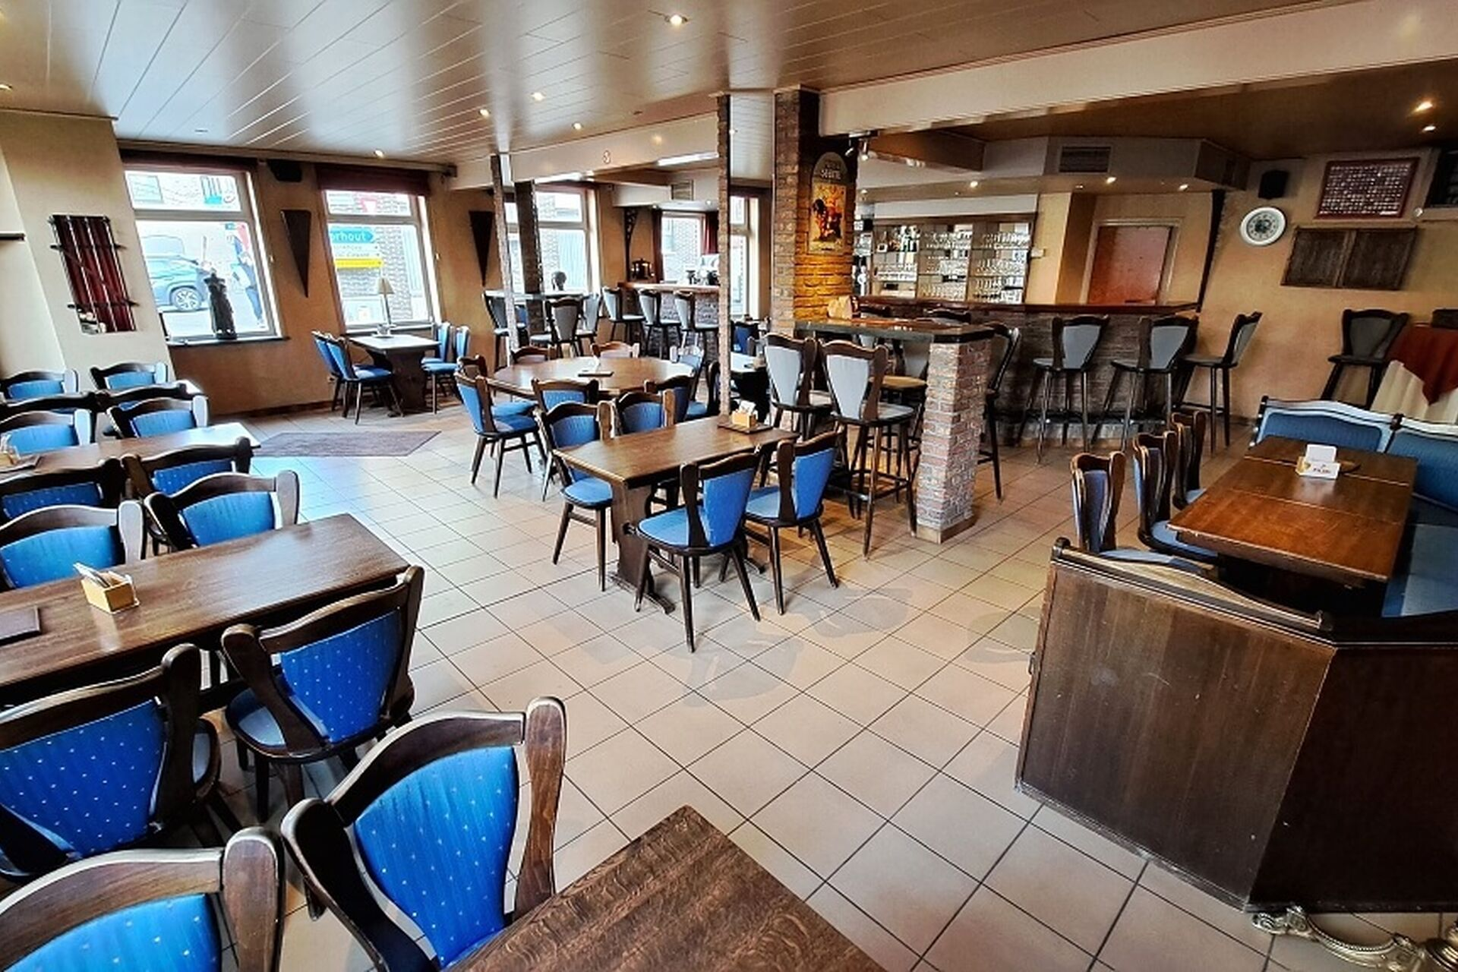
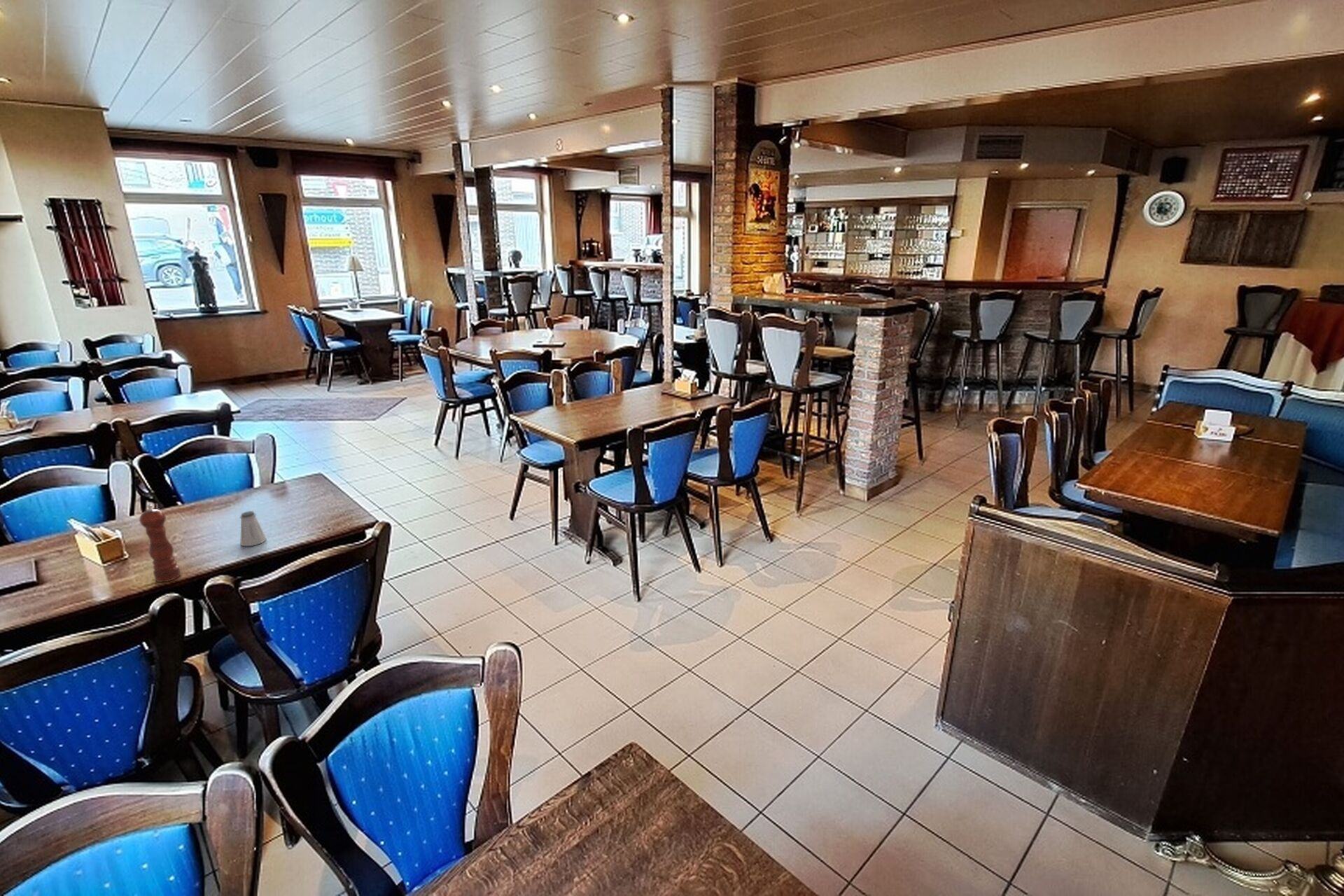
+ saltshaker (250, 527)
+ pepper mill (159, 541)
